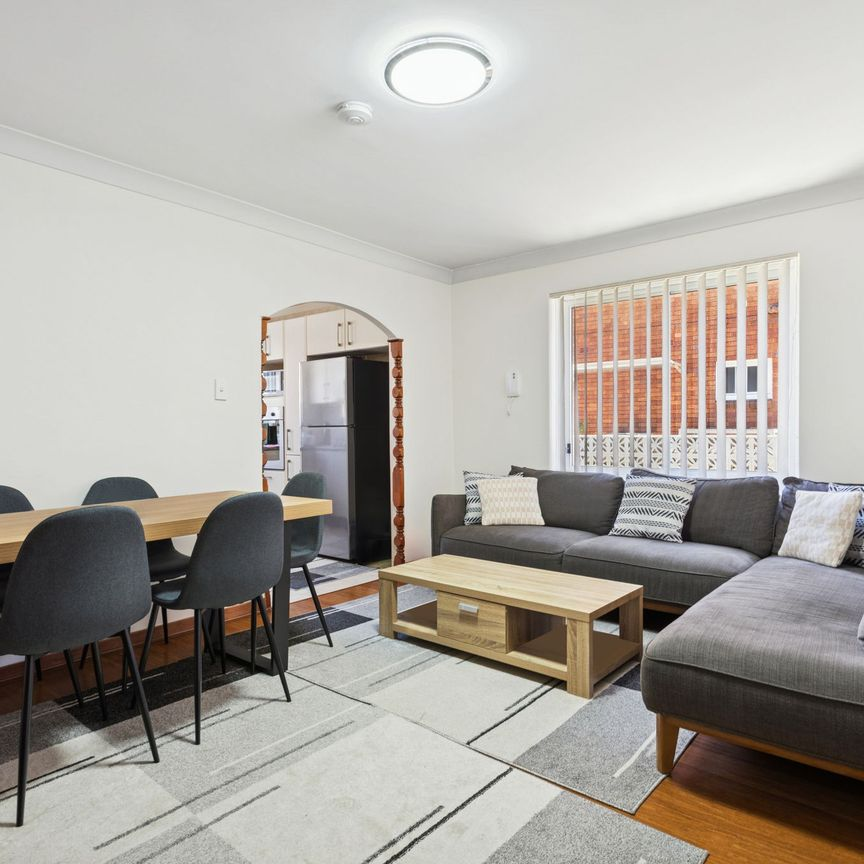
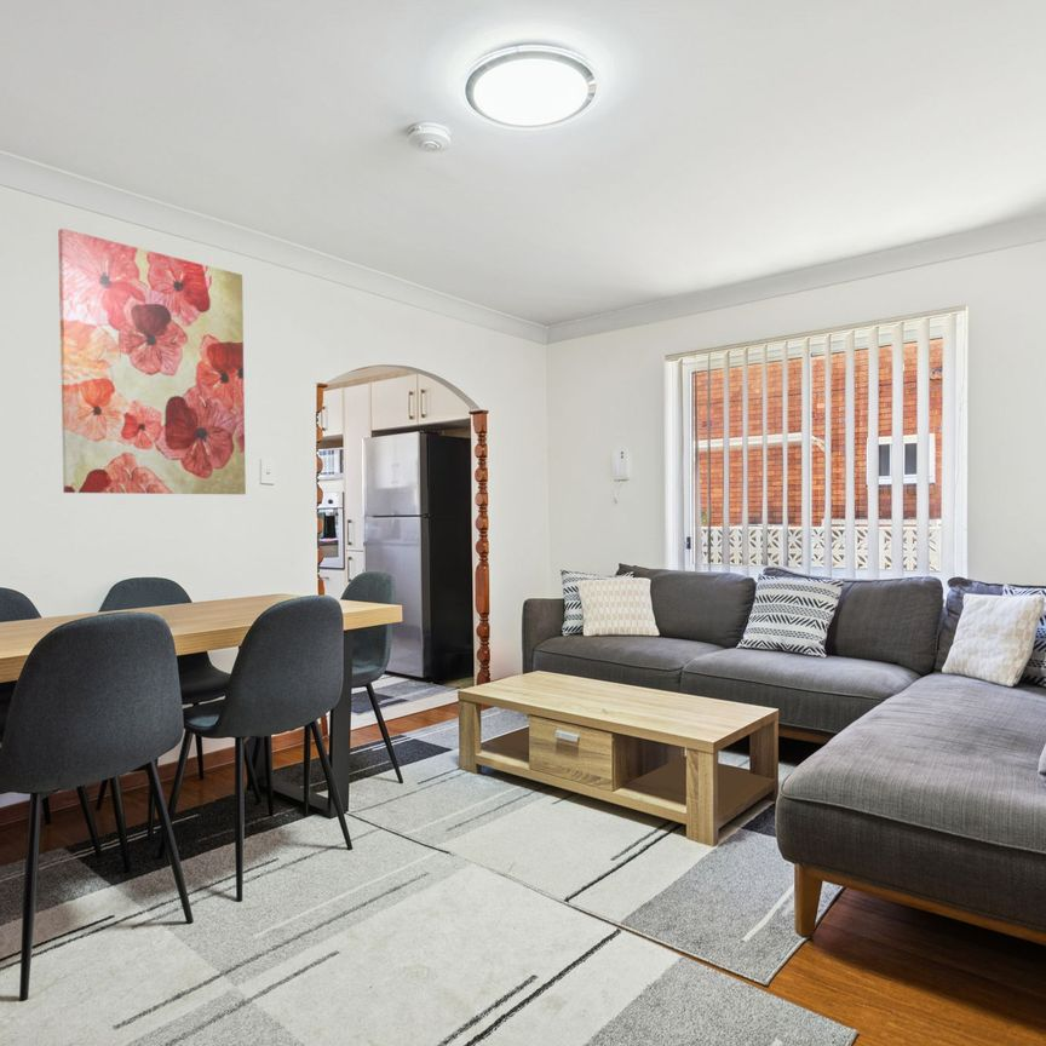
+ wall art (160, 374)
